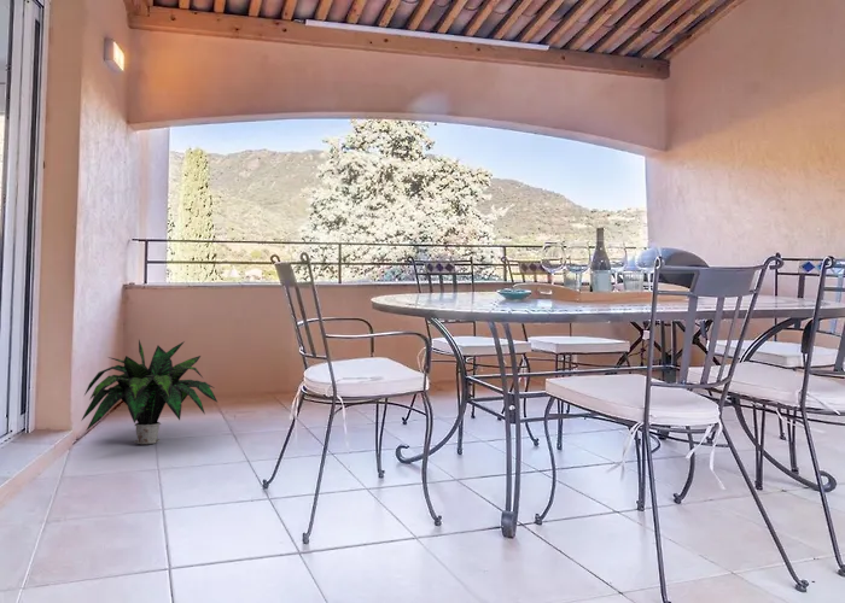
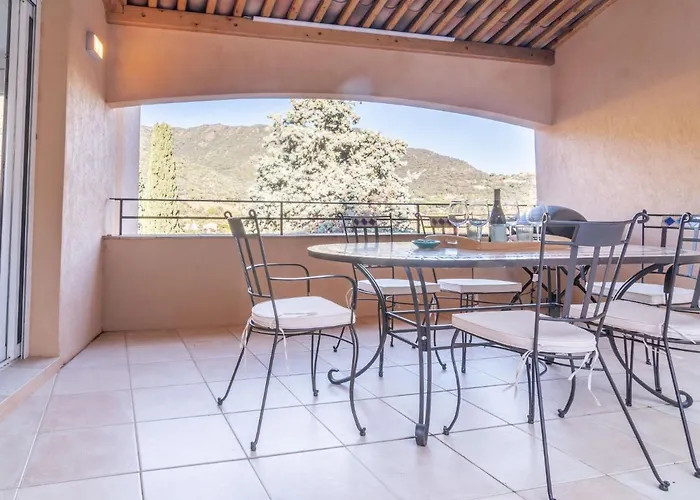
- potted plant (151, 390)
